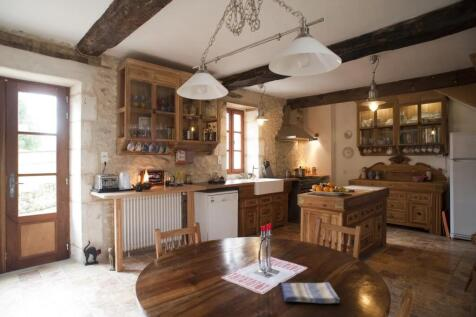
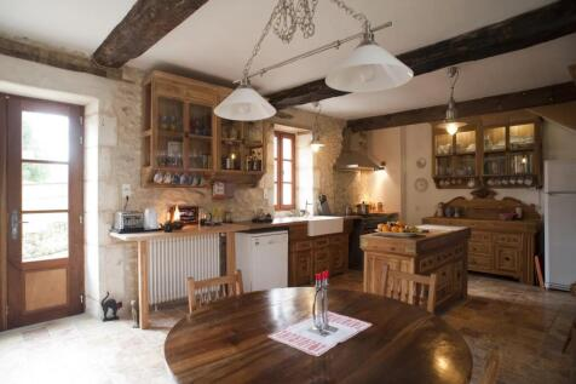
- dish towel (308, 291)
